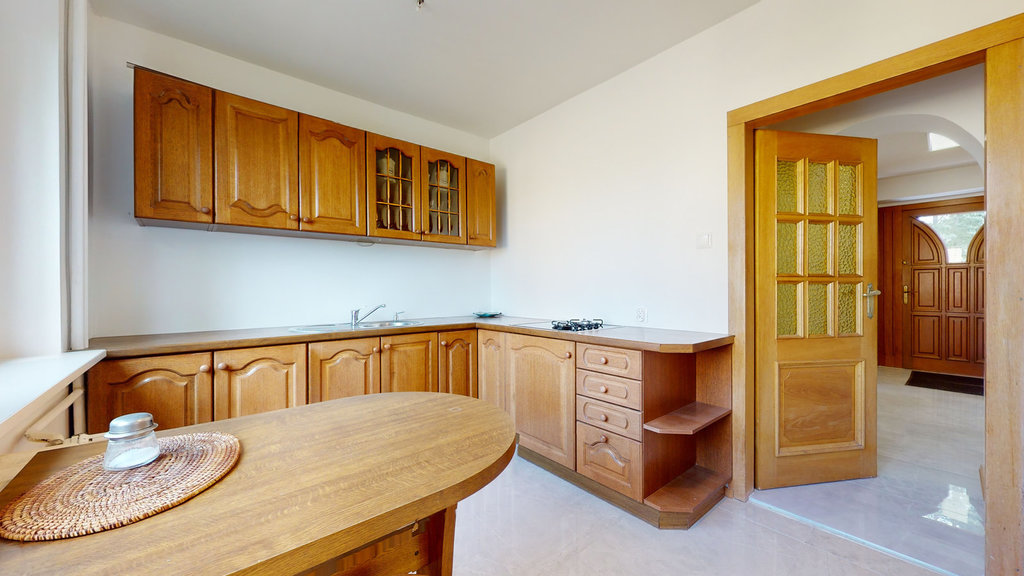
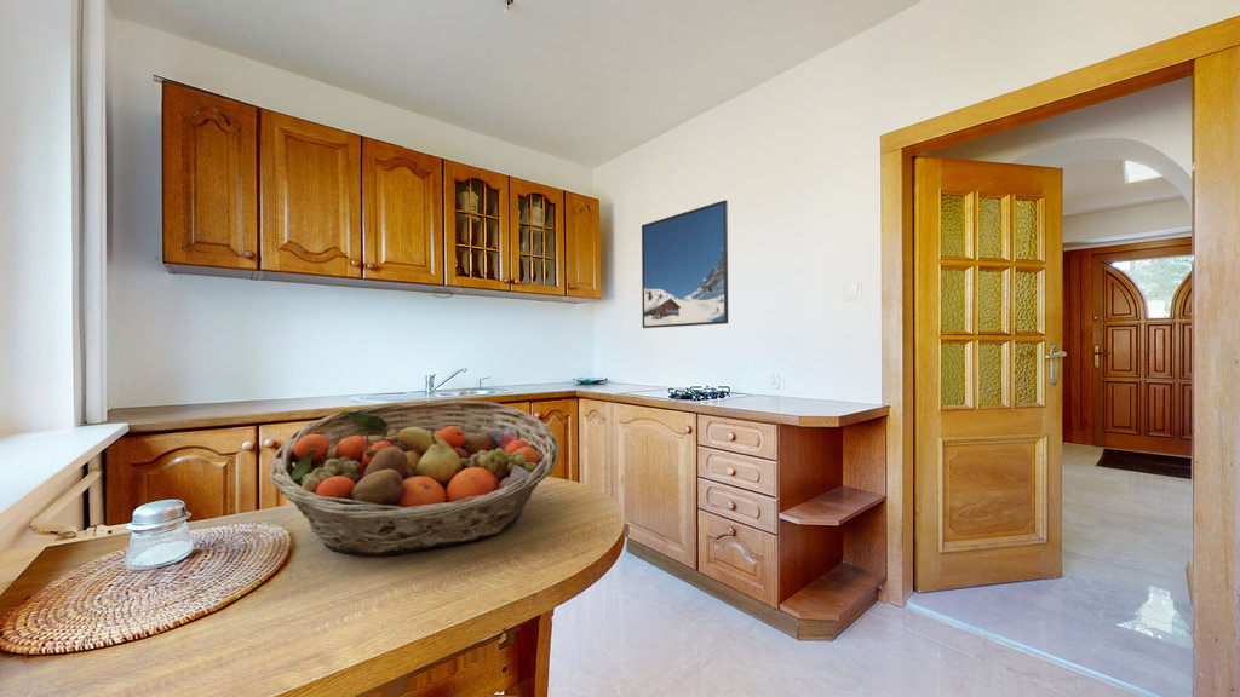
+ fruit basket (429, 465)
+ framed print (681, 270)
